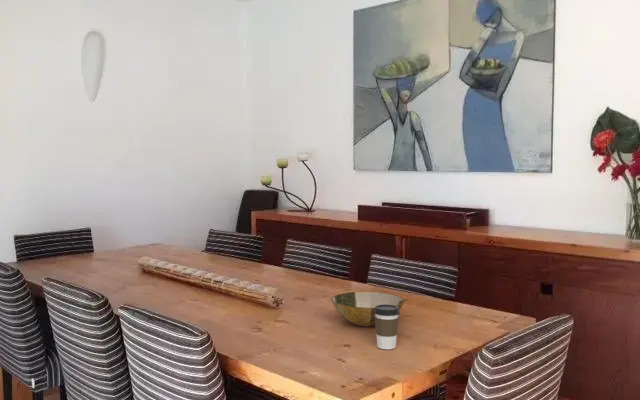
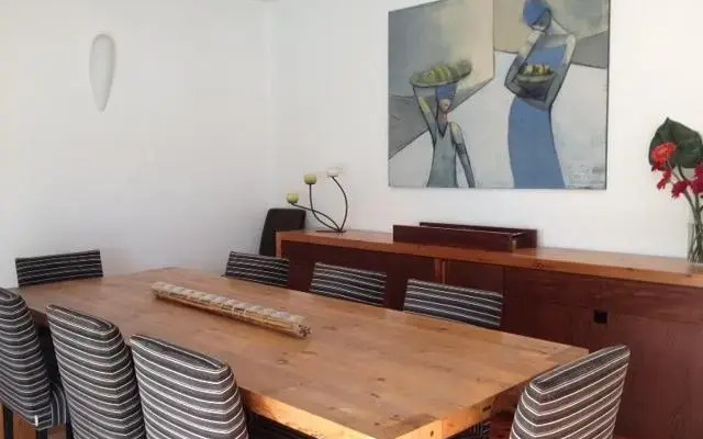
- coffee cup (386, 326)
- bowl (367, 310)
